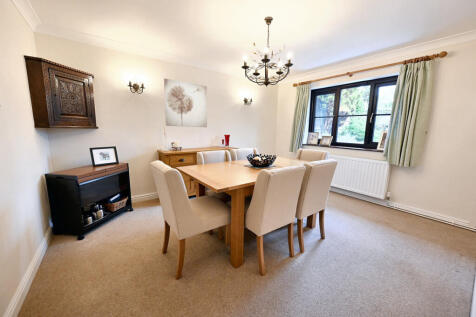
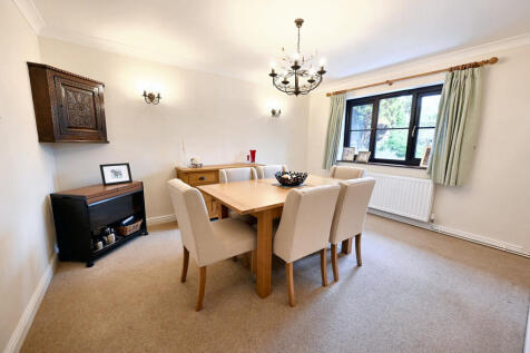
- wall art (187, 105)
